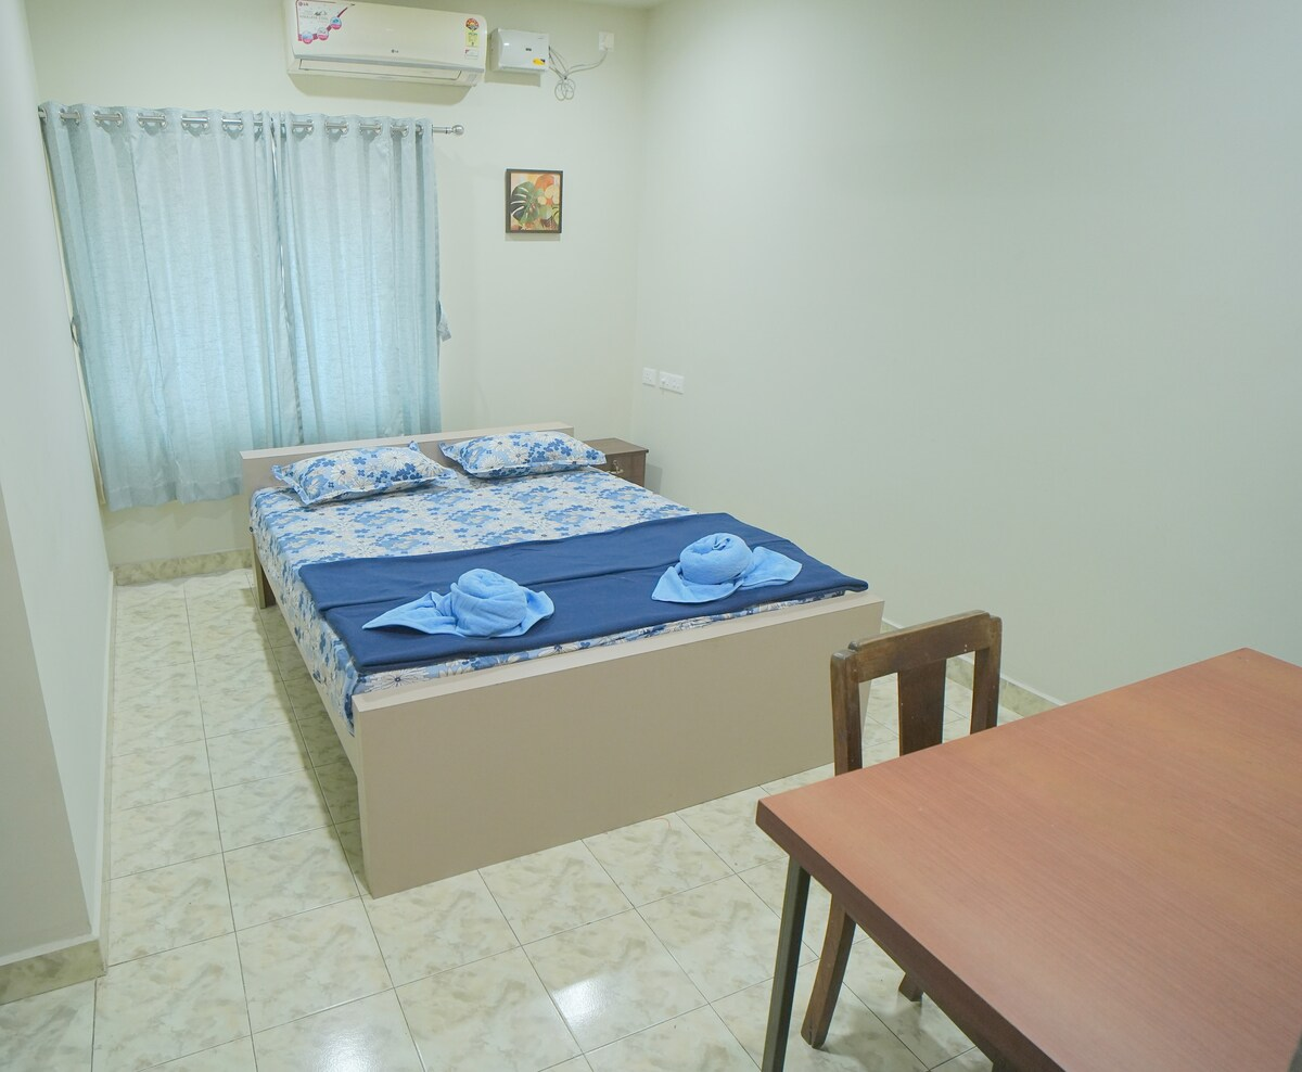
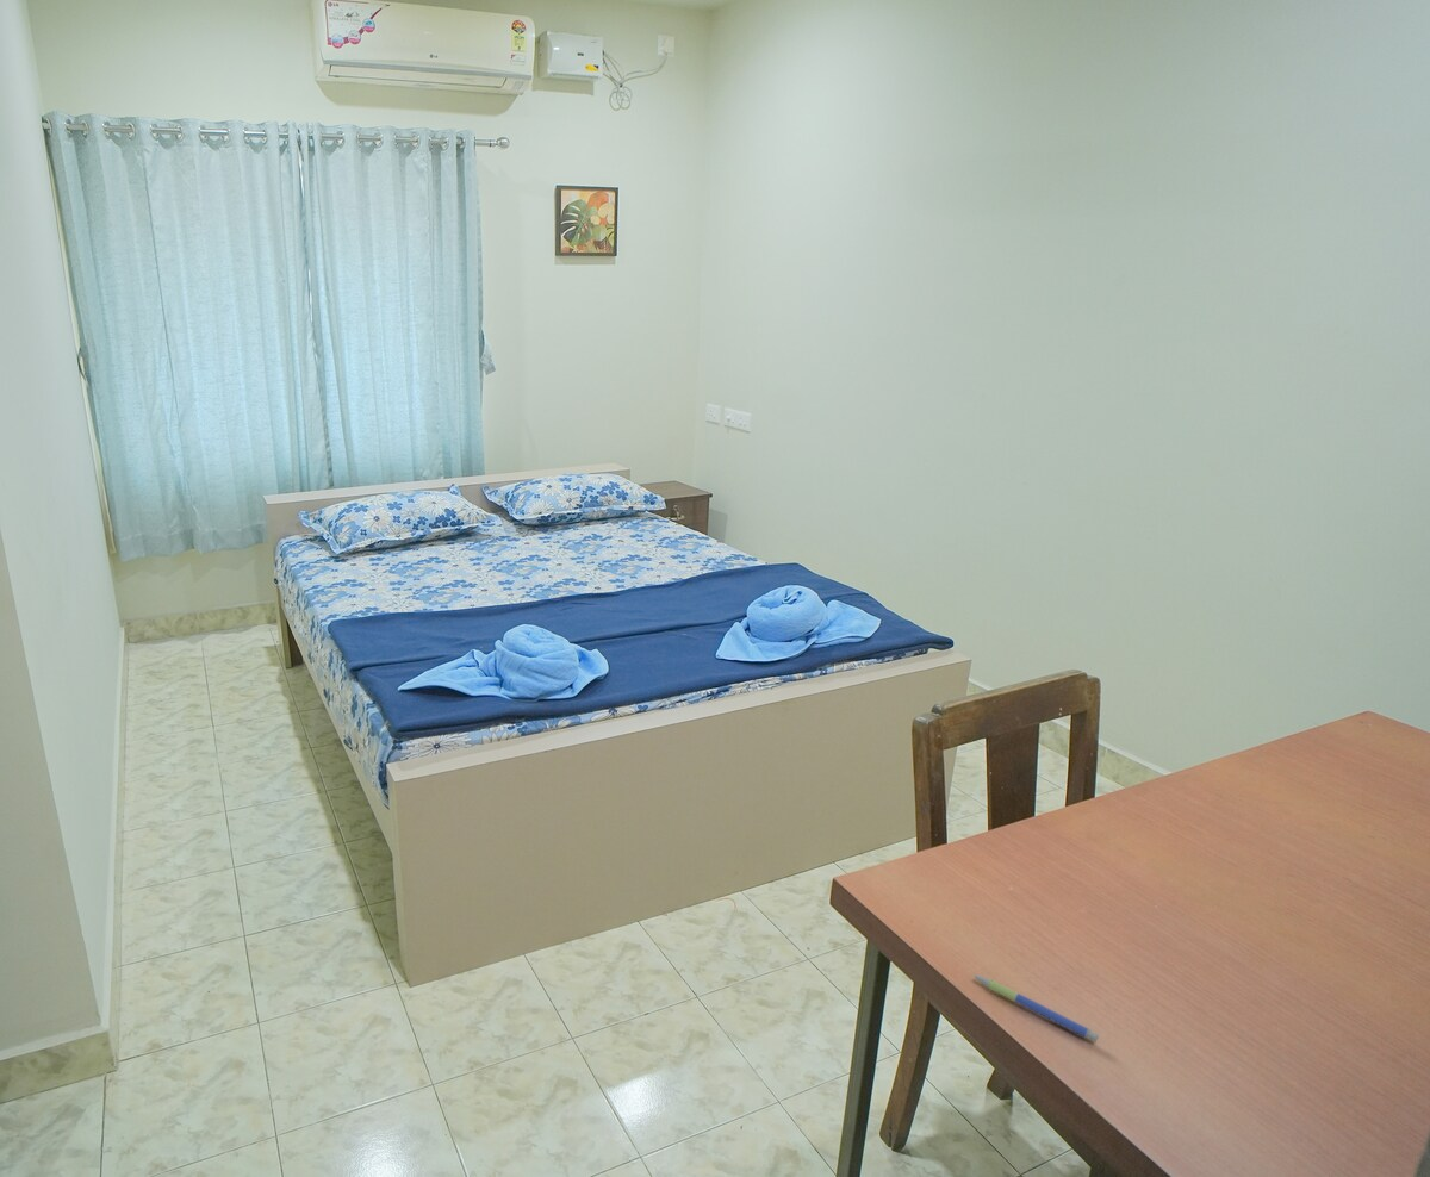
+ pen (1032, 1005)
